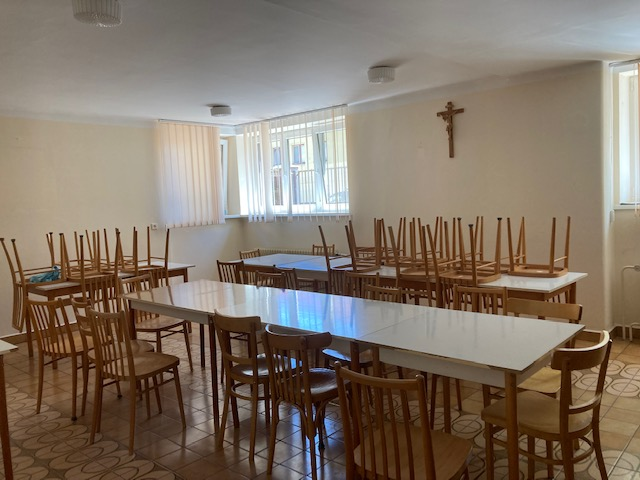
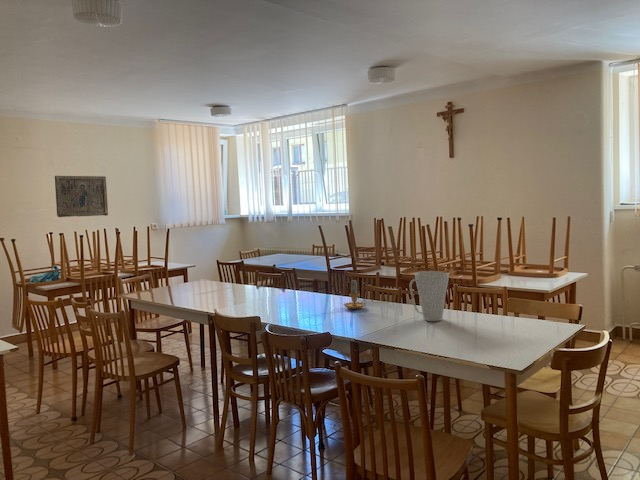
+ vase (429, 296)
+ candle (355, 293)
+ religious icon (82, 196)
